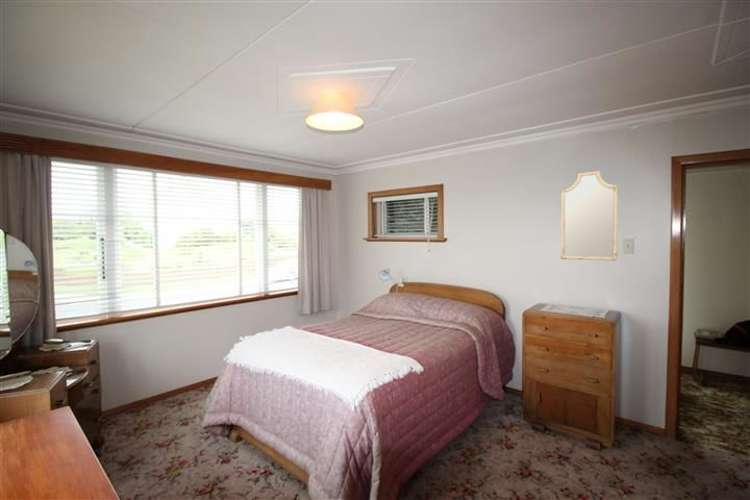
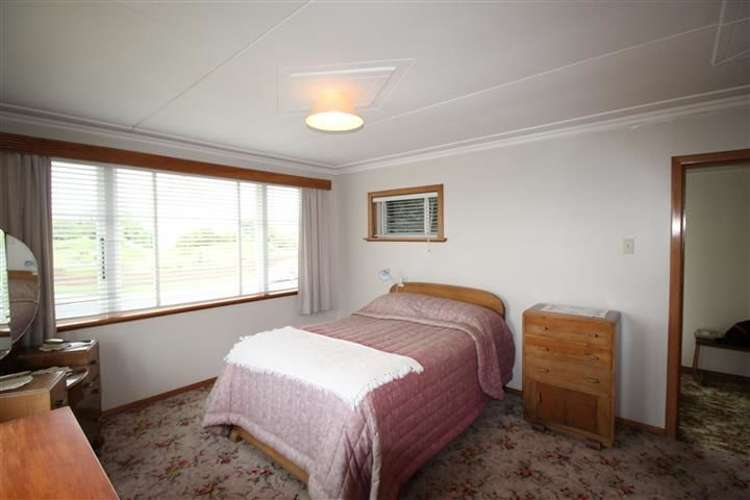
- home mirror (588, 216)
